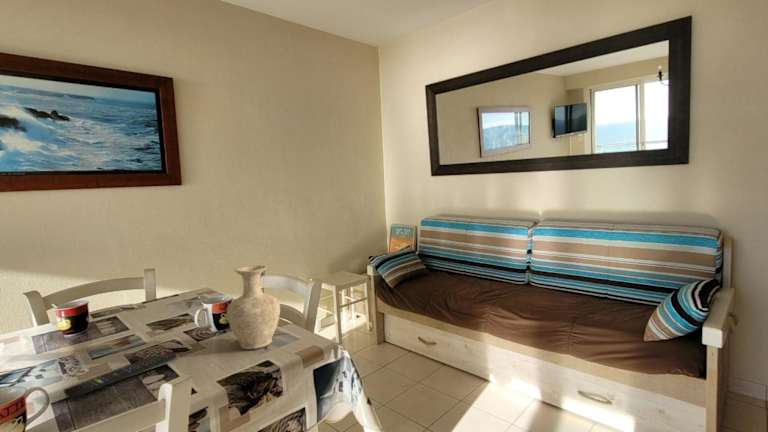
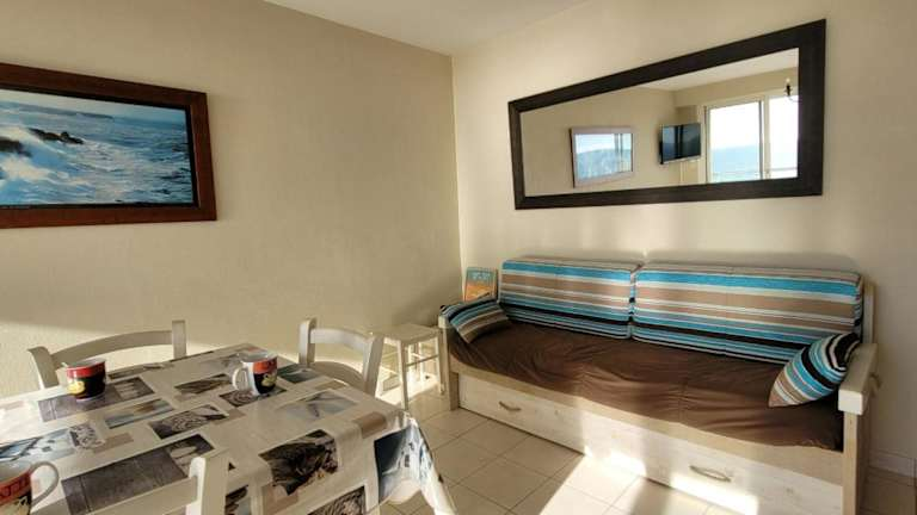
- vase (253, 306)
- remote control (126, 372)
